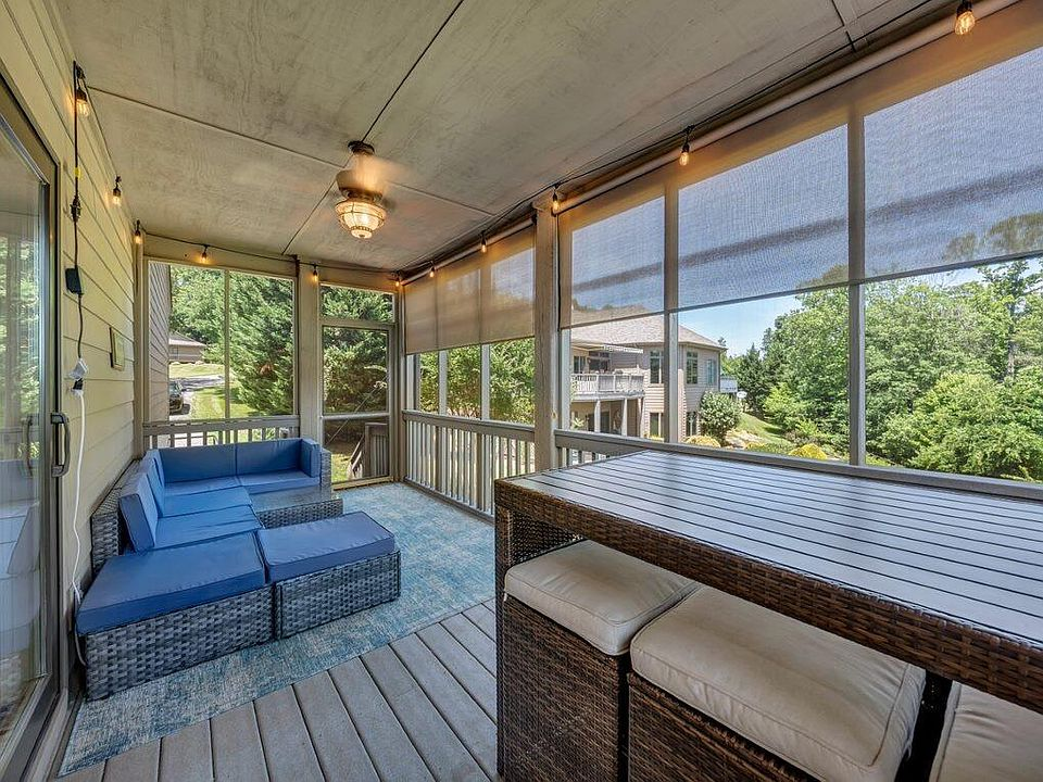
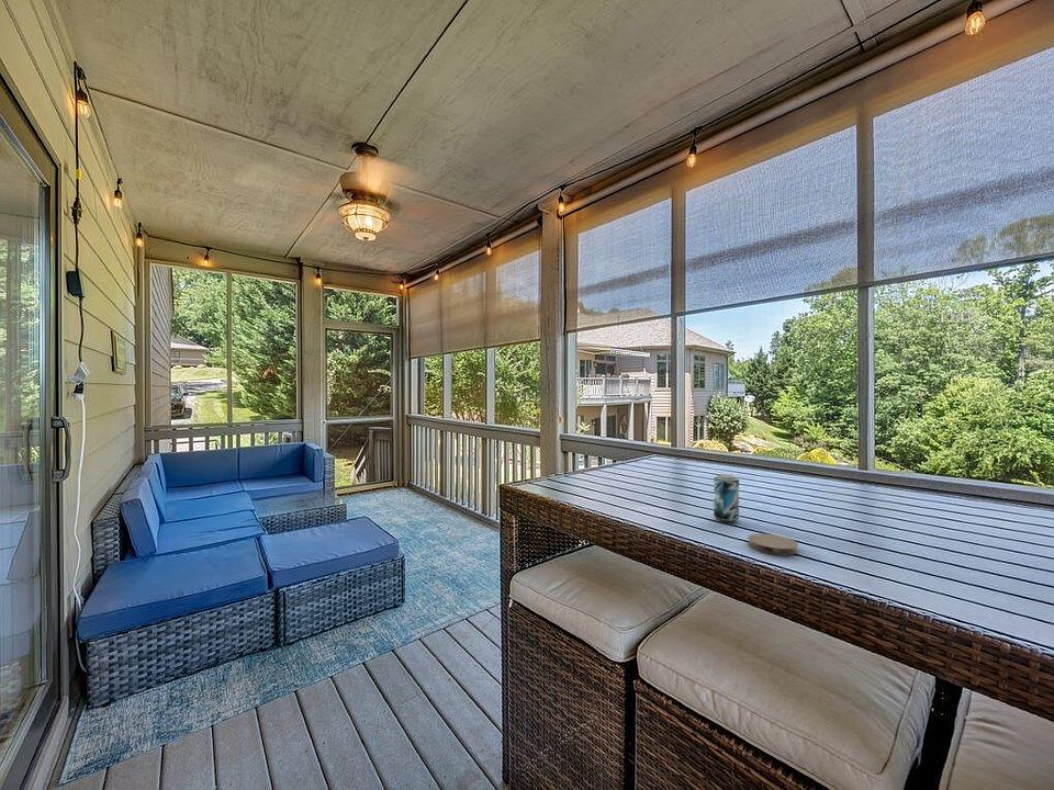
+ beer can (726, 497)
+ coaster (772, 543)
